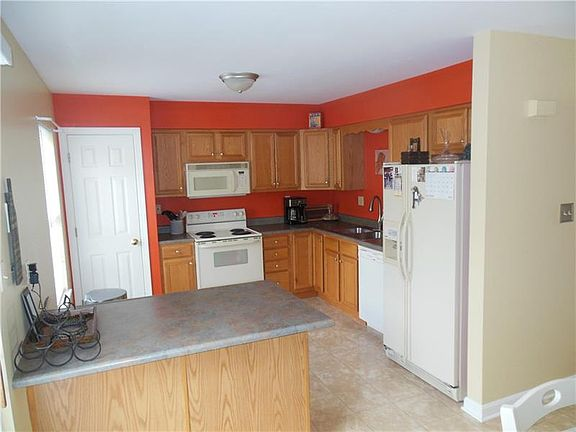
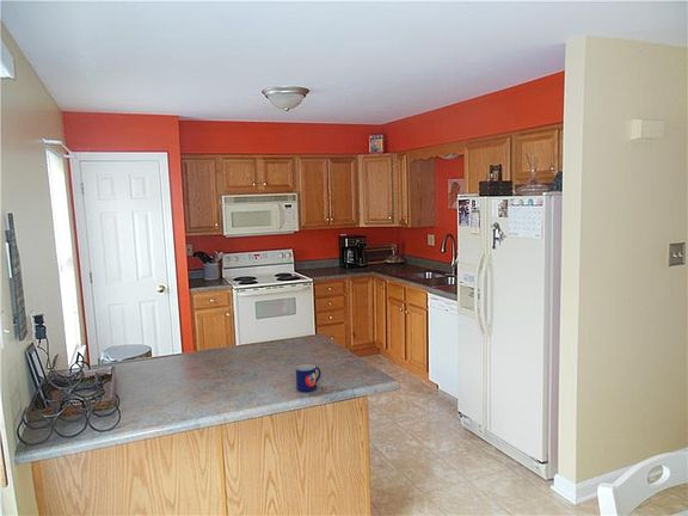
+ mug (309, 376)
